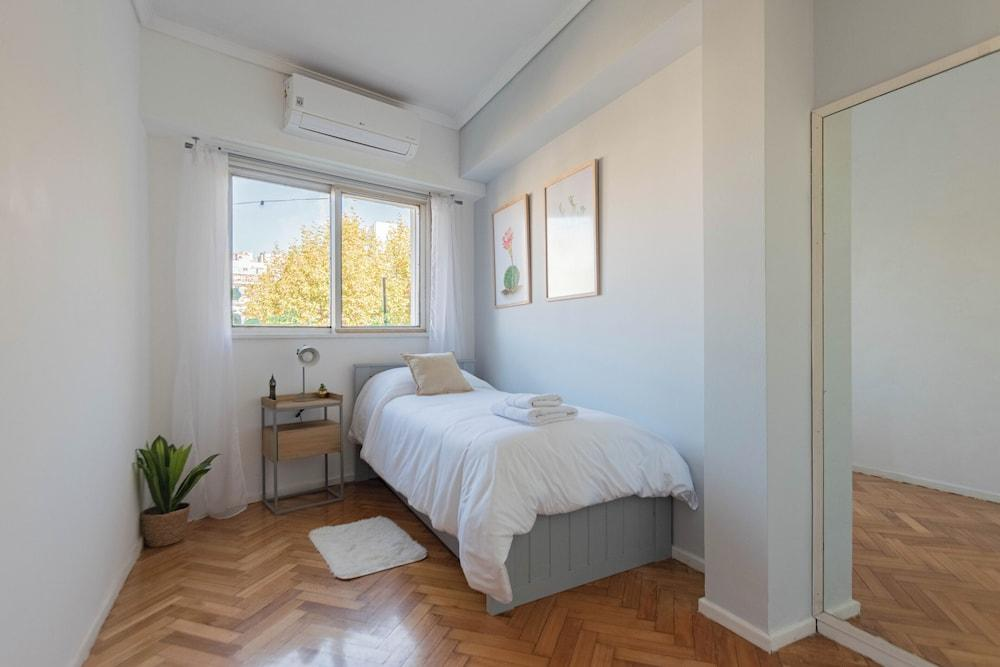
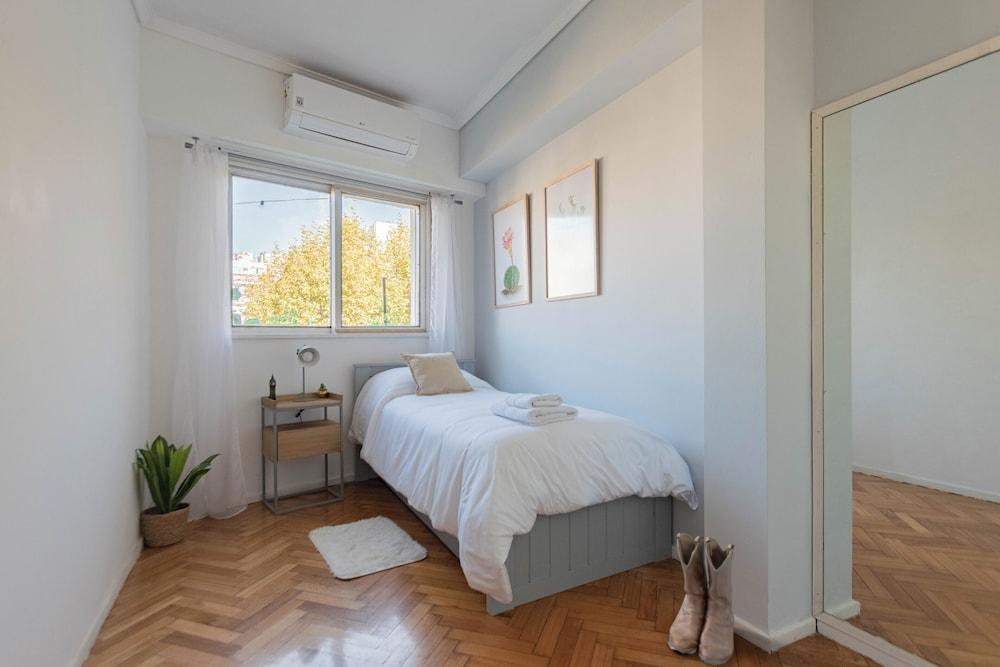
+ boots (702, 590)
